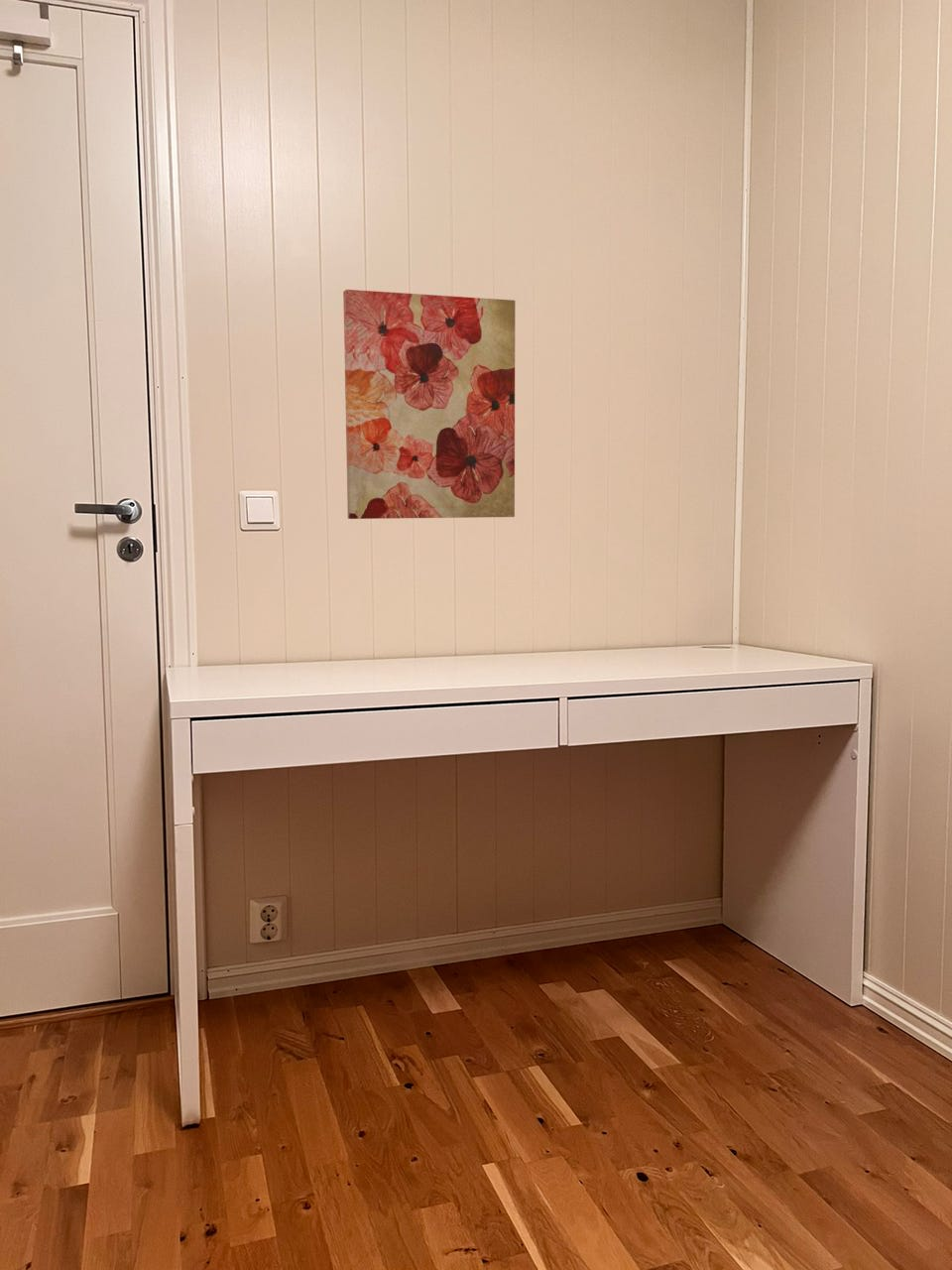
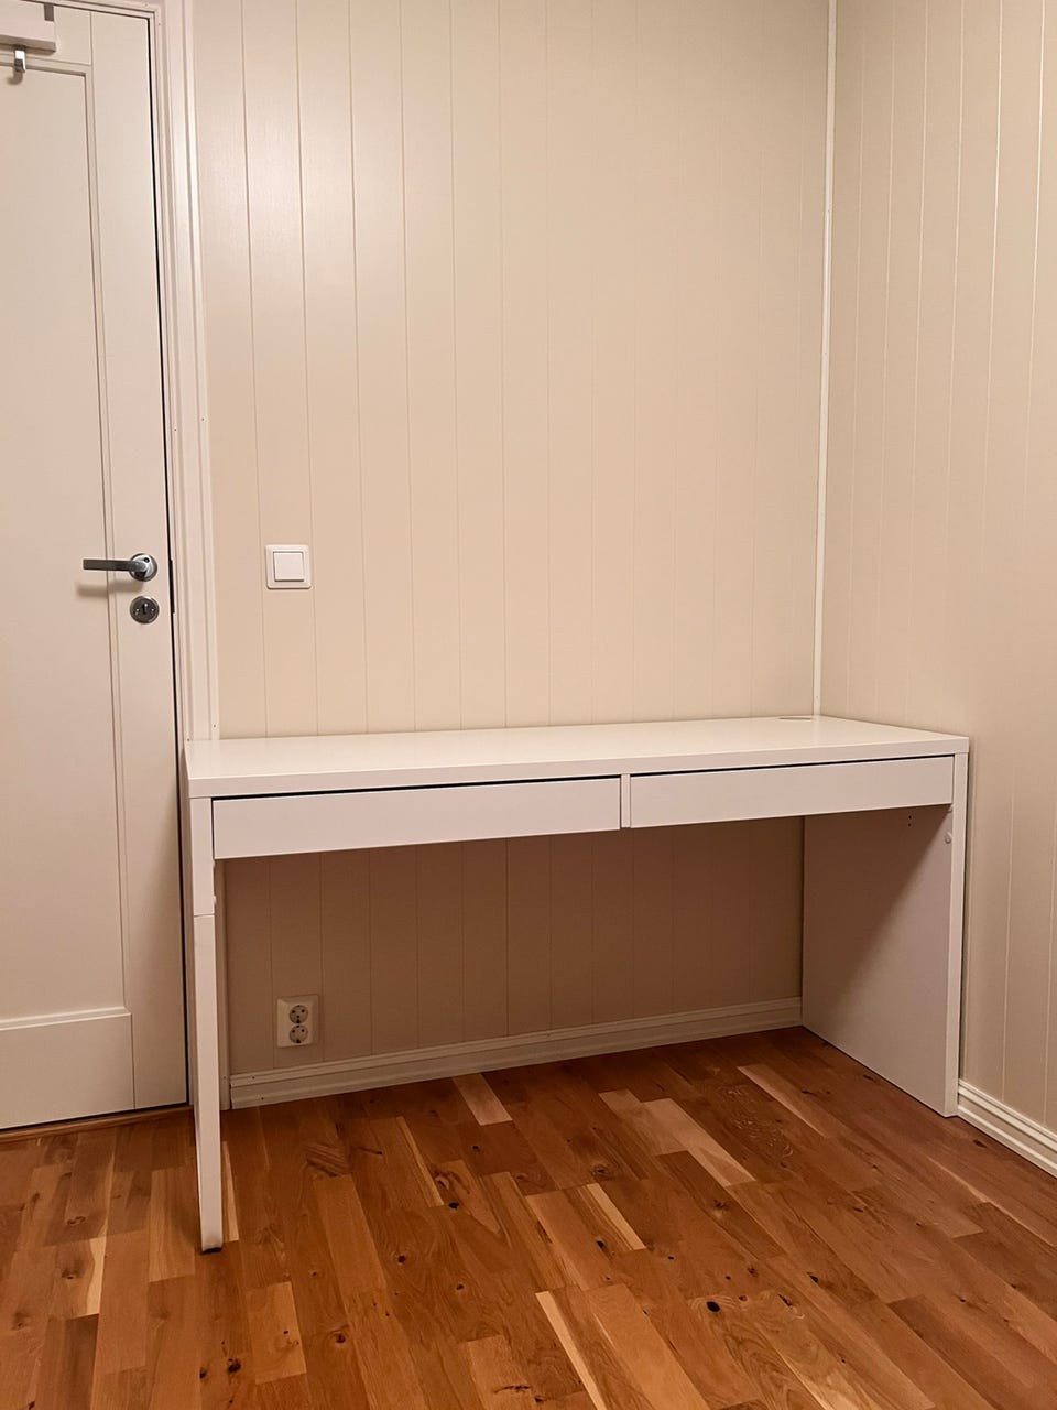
- wall art (431, 408)
